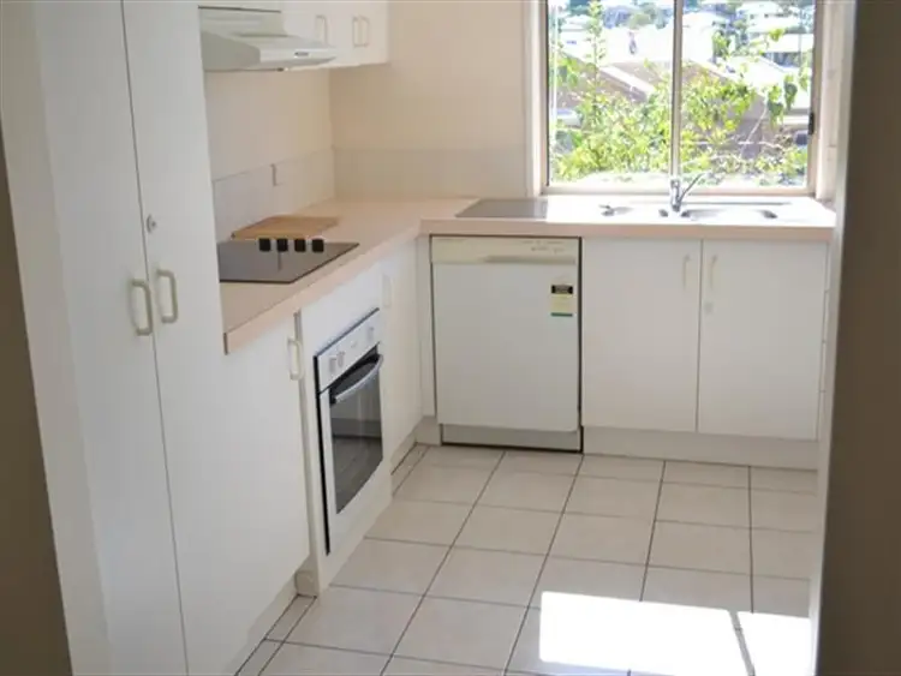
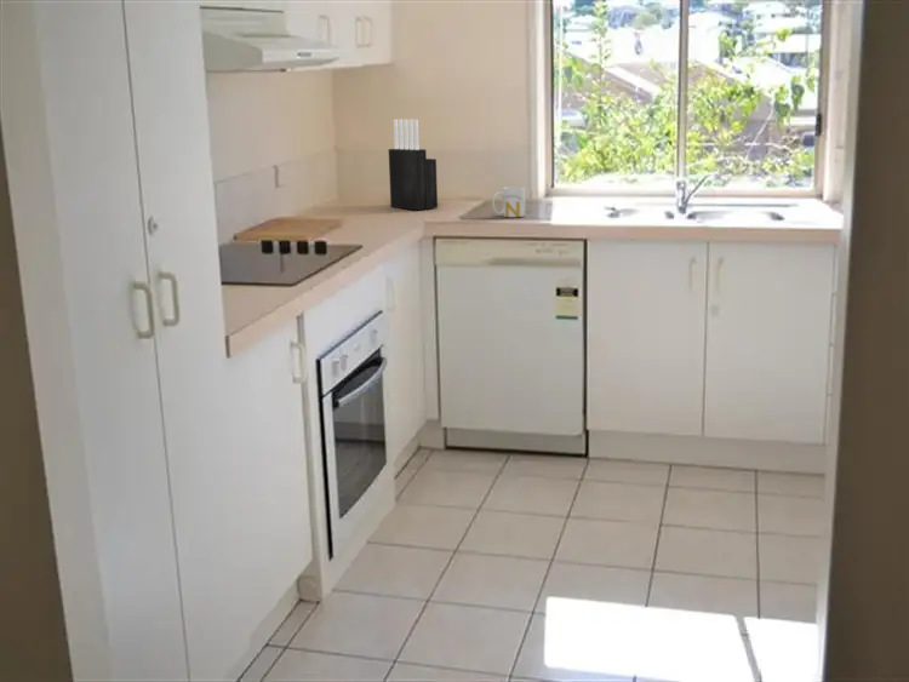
+ knife block (415, 162)
+ mug (510, 202)
